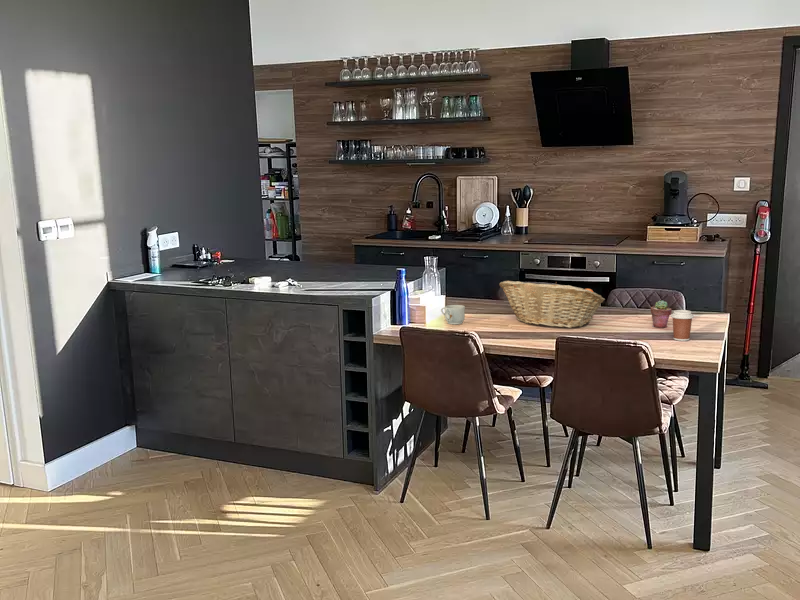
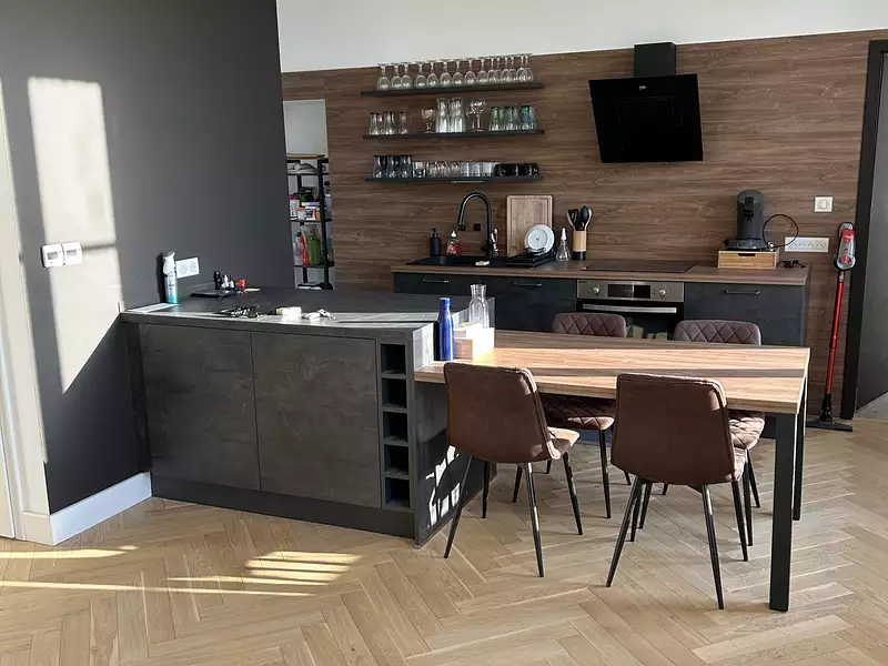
- mug (452, 314)
- potted succulent (660, 313)
- coffee cup (682, 325)
- fruit basket (550, 300)
